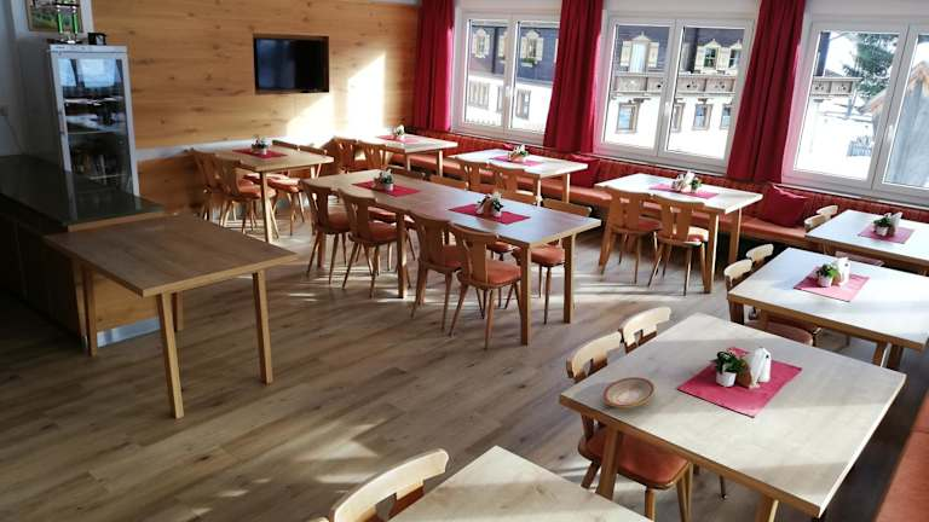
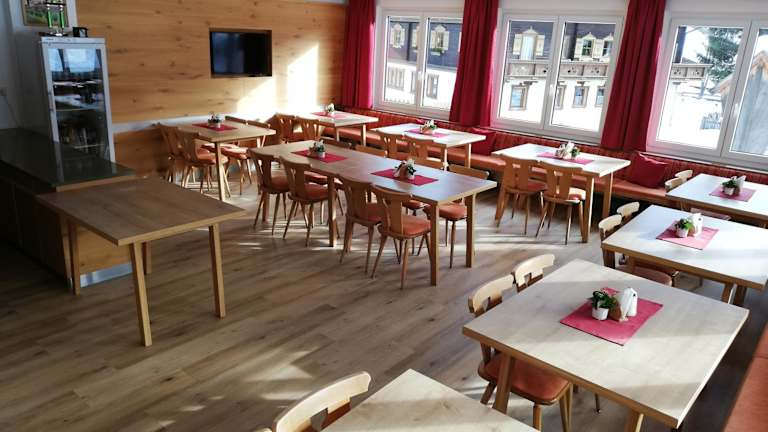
- plate (628, 394)
